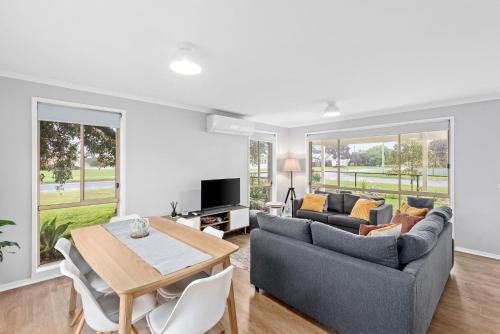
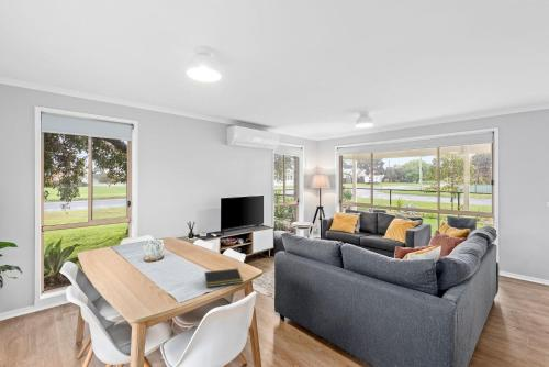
+ notepad (223, 277)
